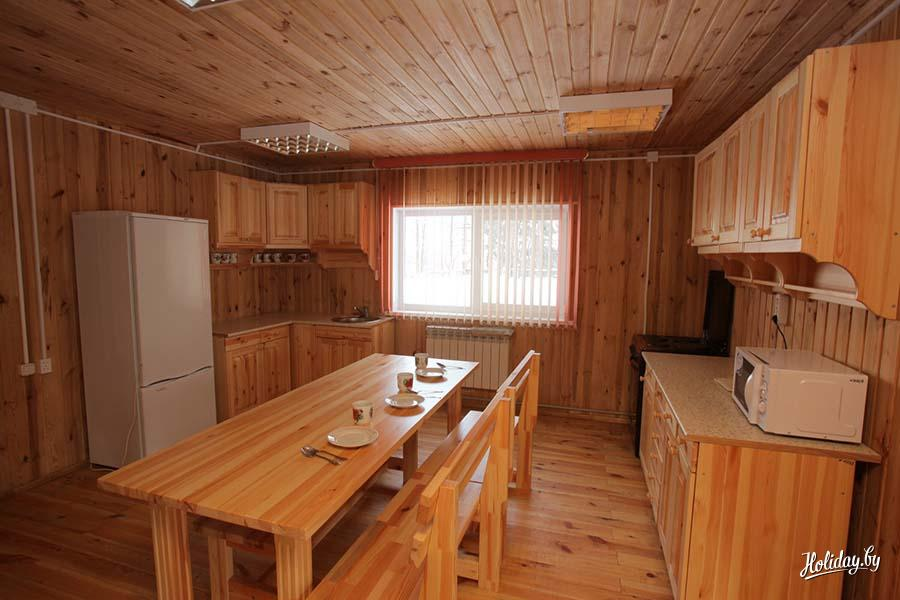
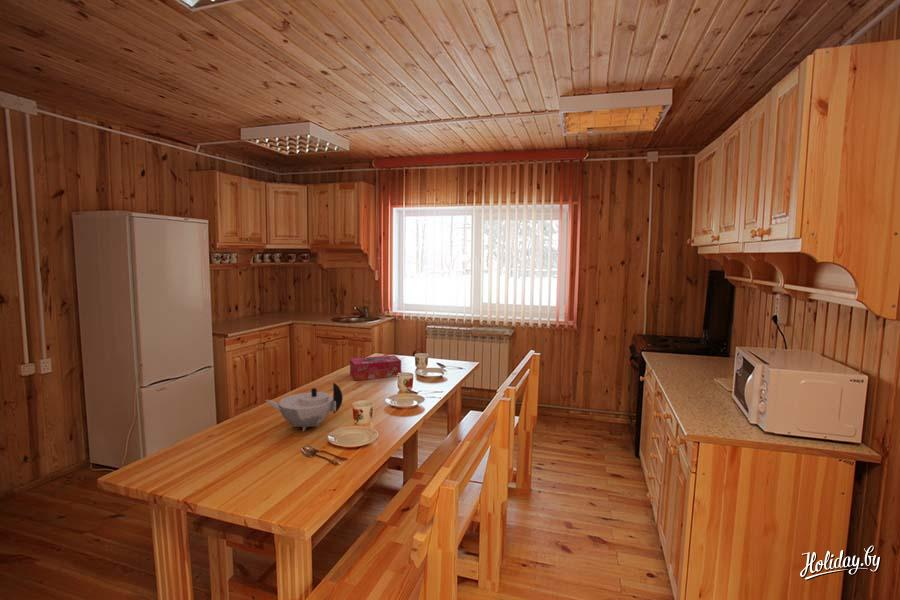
+ teapot (304, 404)
+ tissue box (375, 367)
